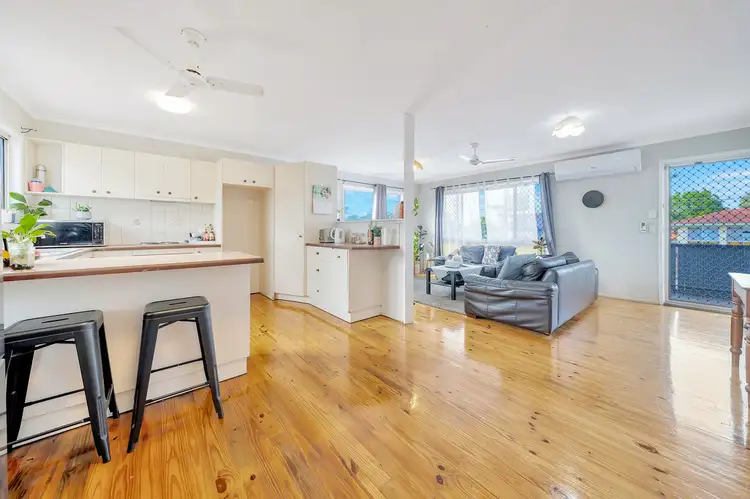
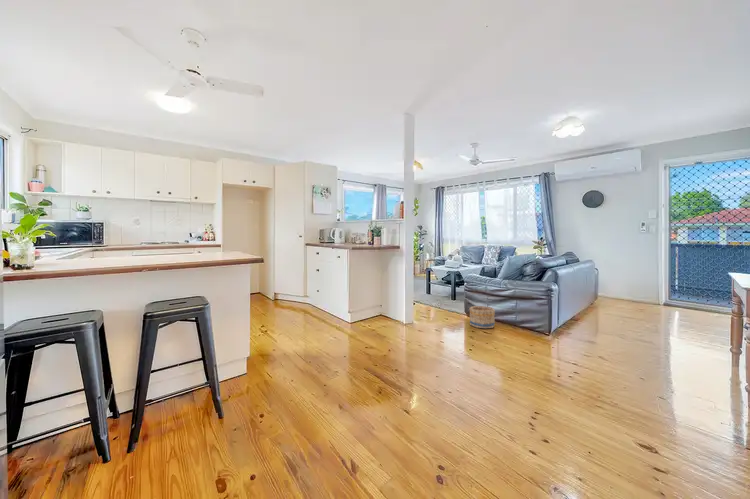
+ basket (481, 316)
